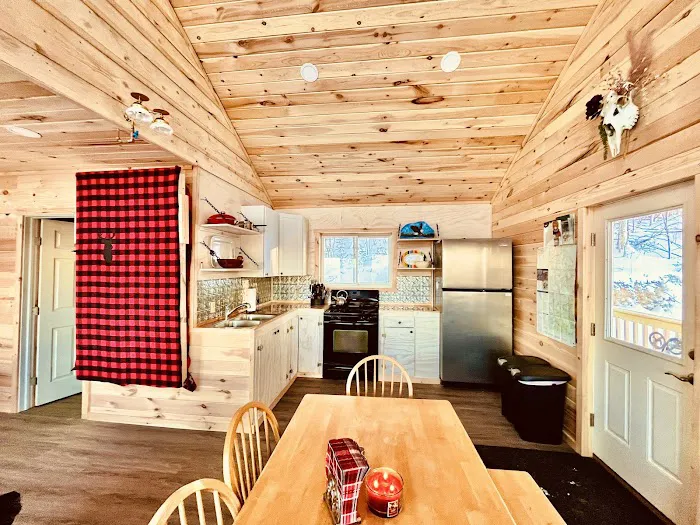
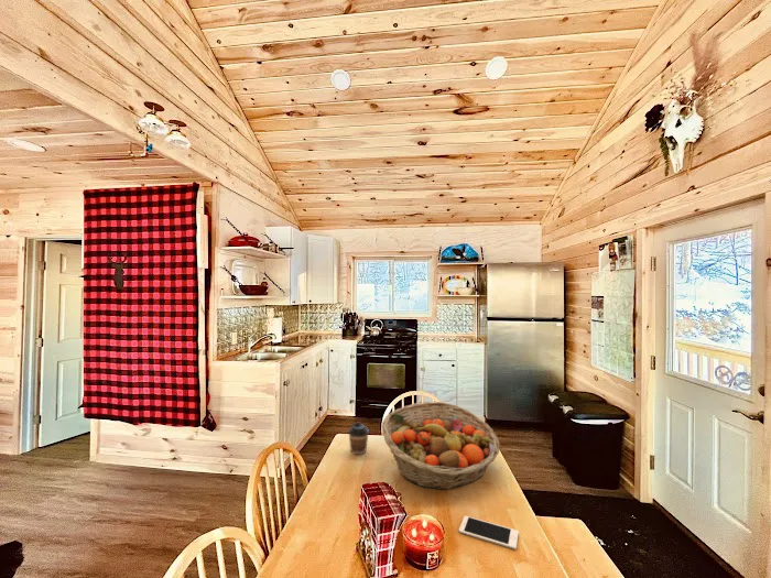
+ coffee cup (358, 437)
+ fruit basket (439, 441)
+ cell phone (488, 531)
